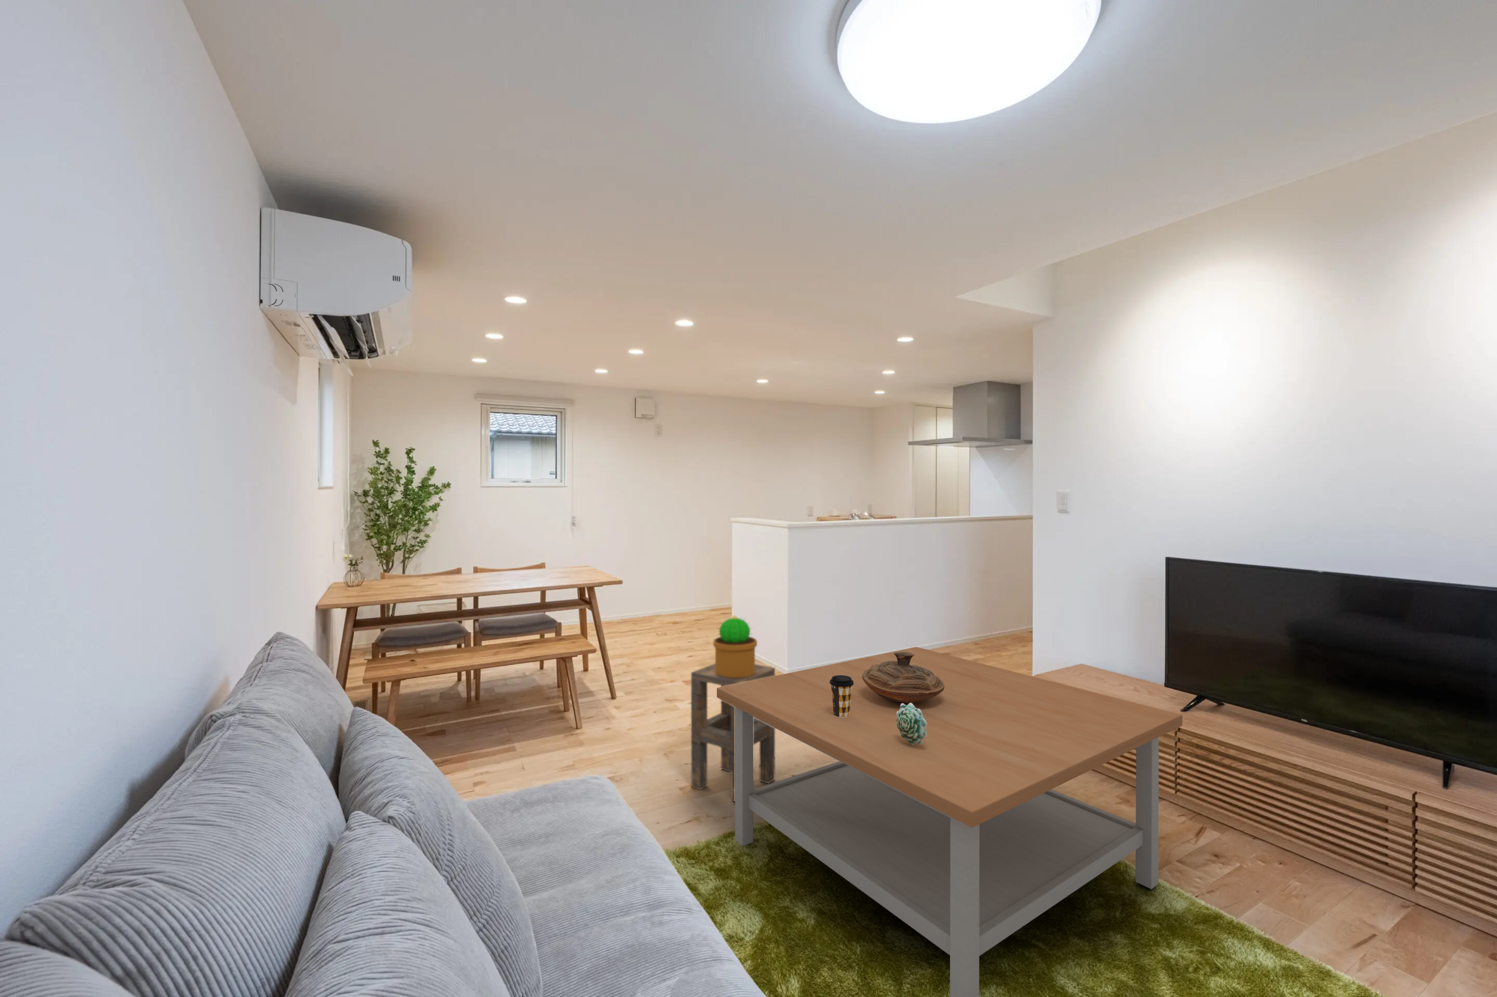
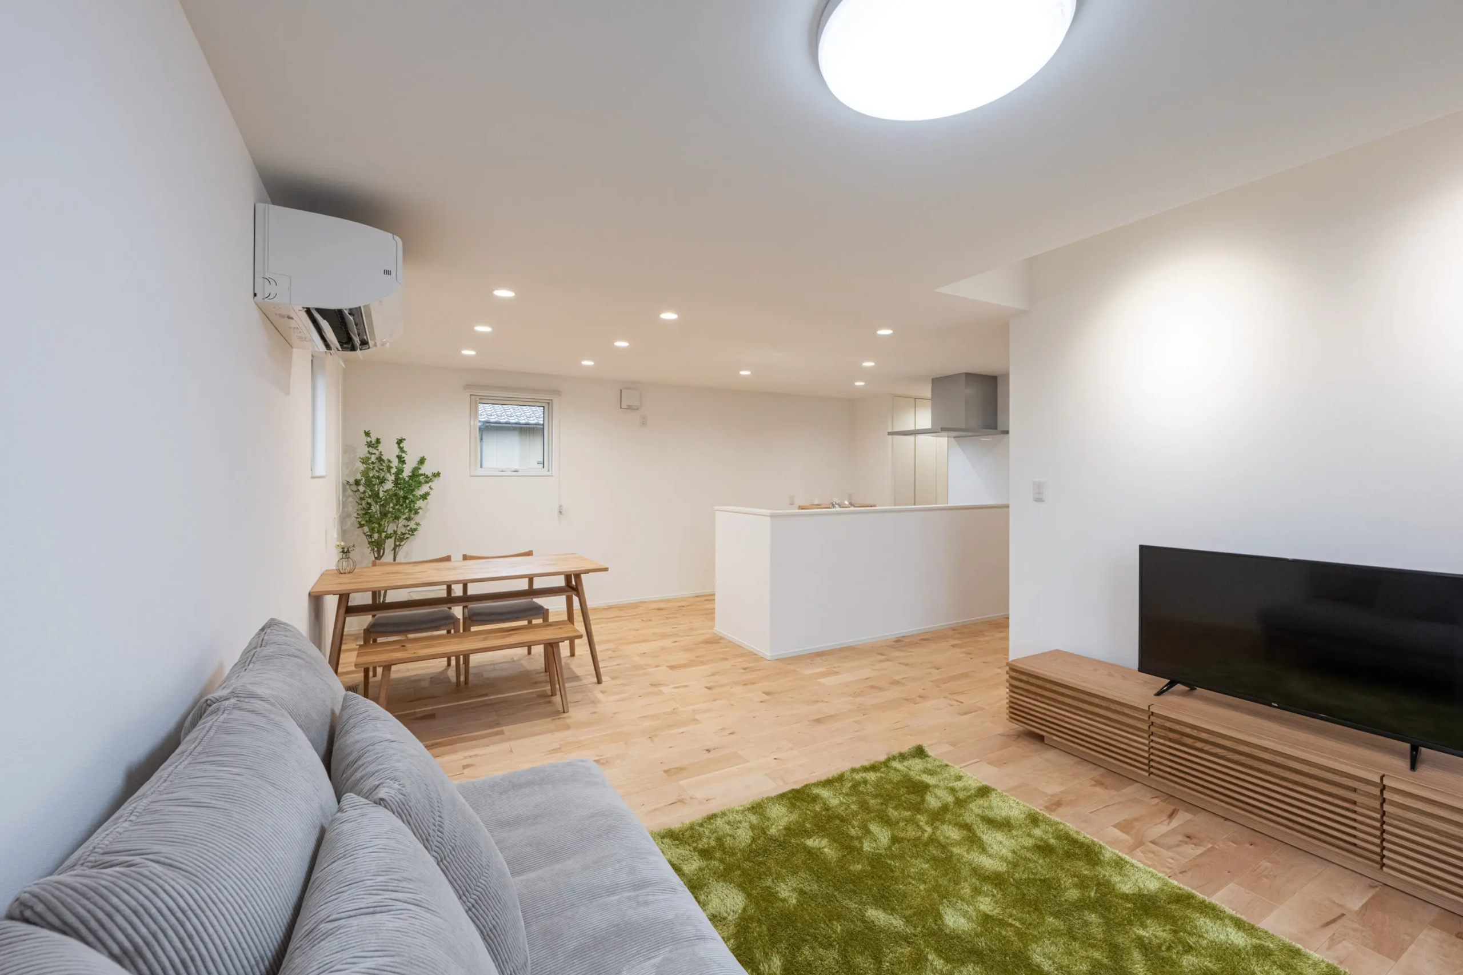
- side table (733, 727)
- potted cactus (735, 643)
- coffee table (934, 781)
- decorative bowl (903, 675)
- succulent plant (912, 722)
- coffee cup (841, 695)
